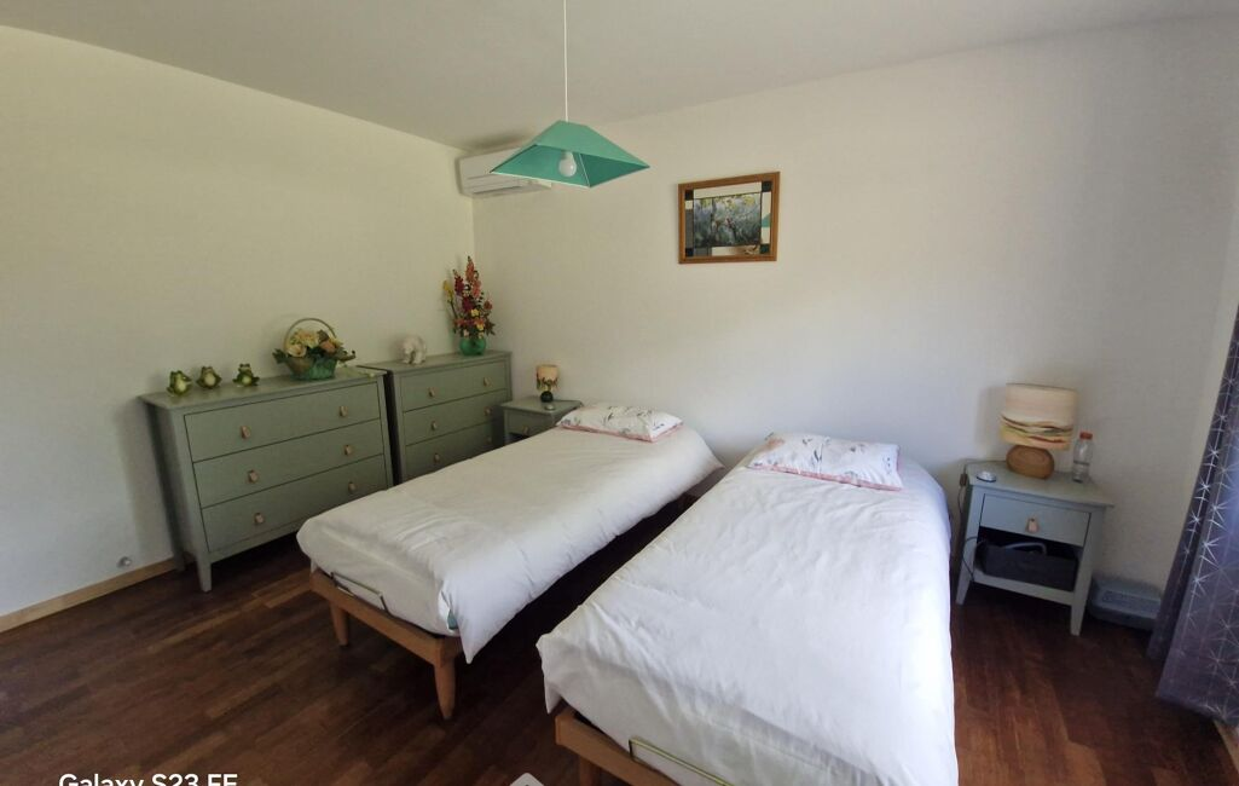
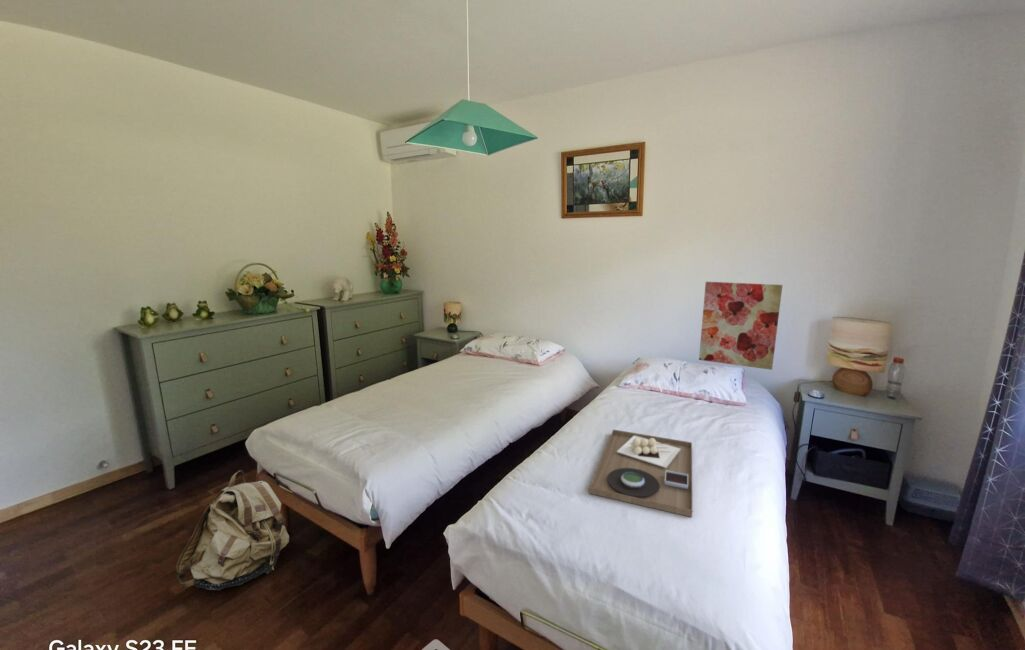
+ backpack (230, 530)
+ platter (645, 460)
+ wall art (738, 324)
